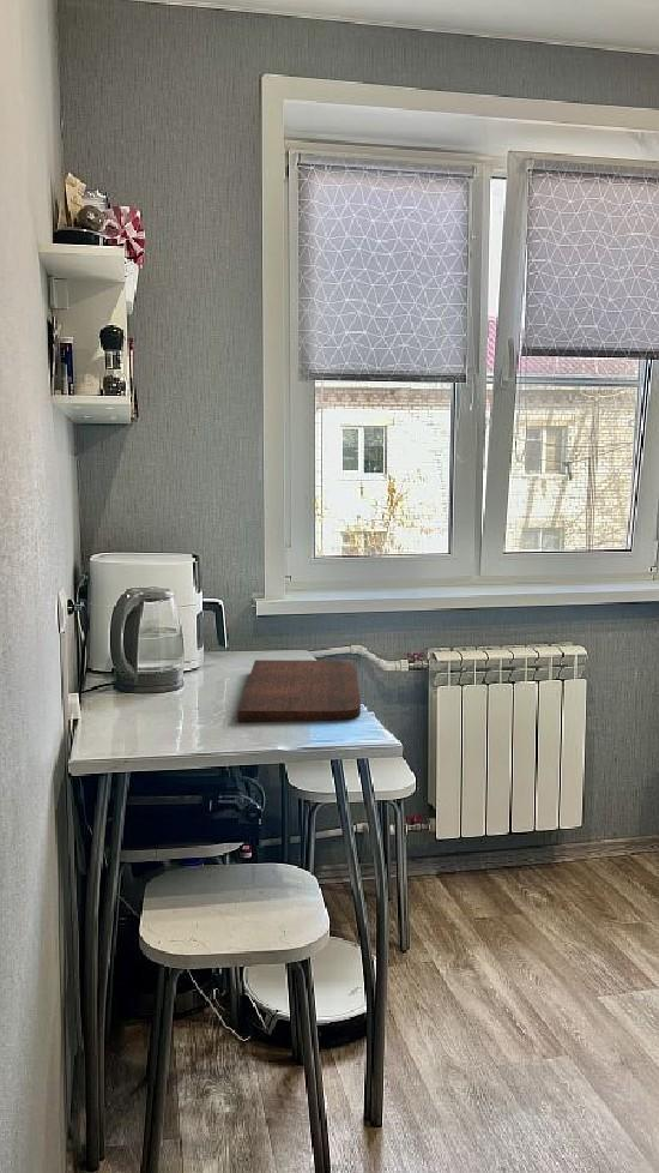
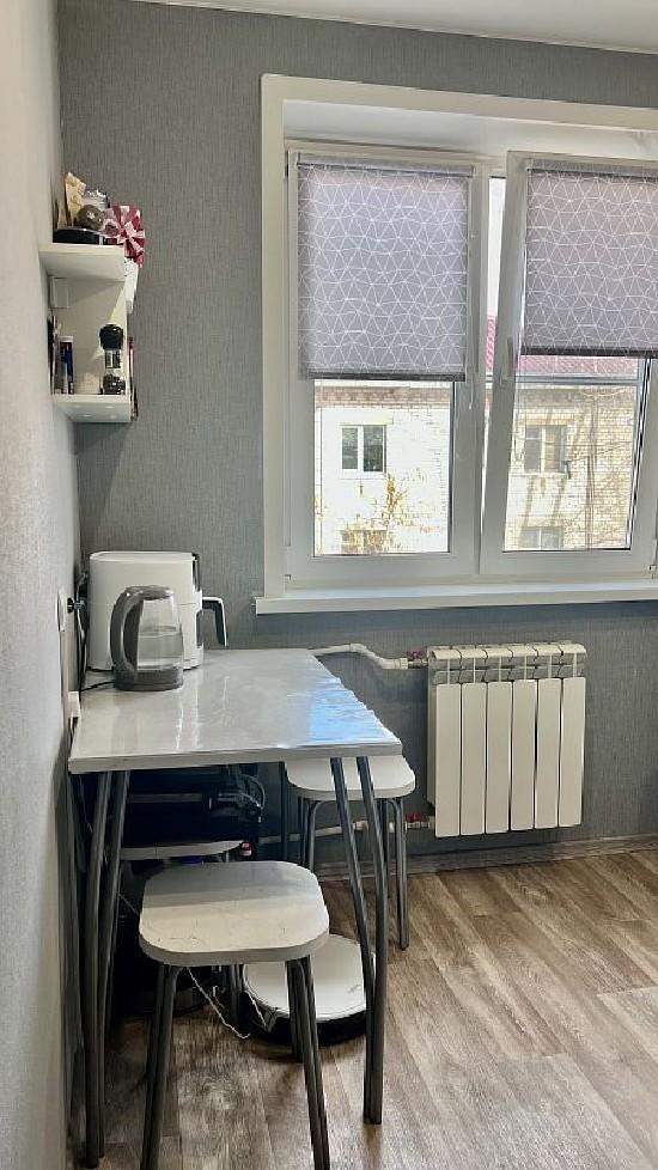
- cutting board (302, 687)
